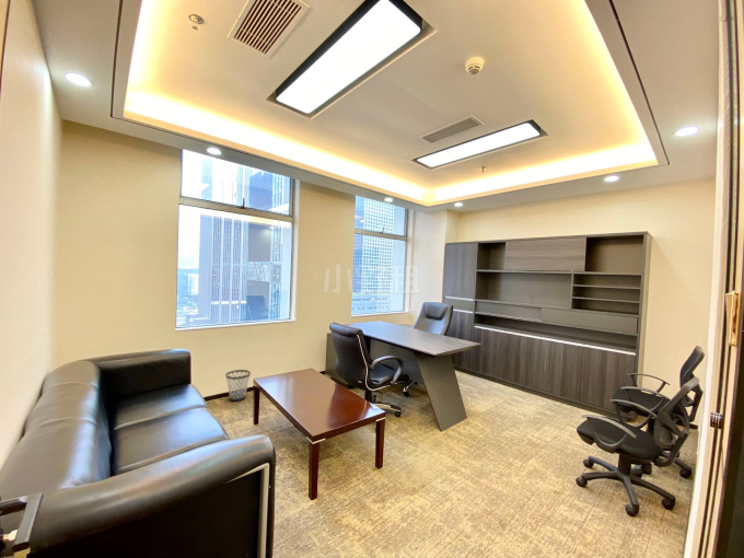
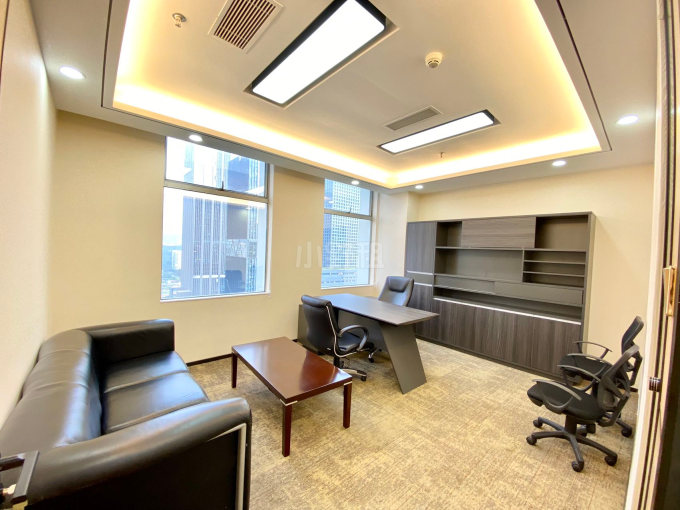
- wastebasket (237, 385)
